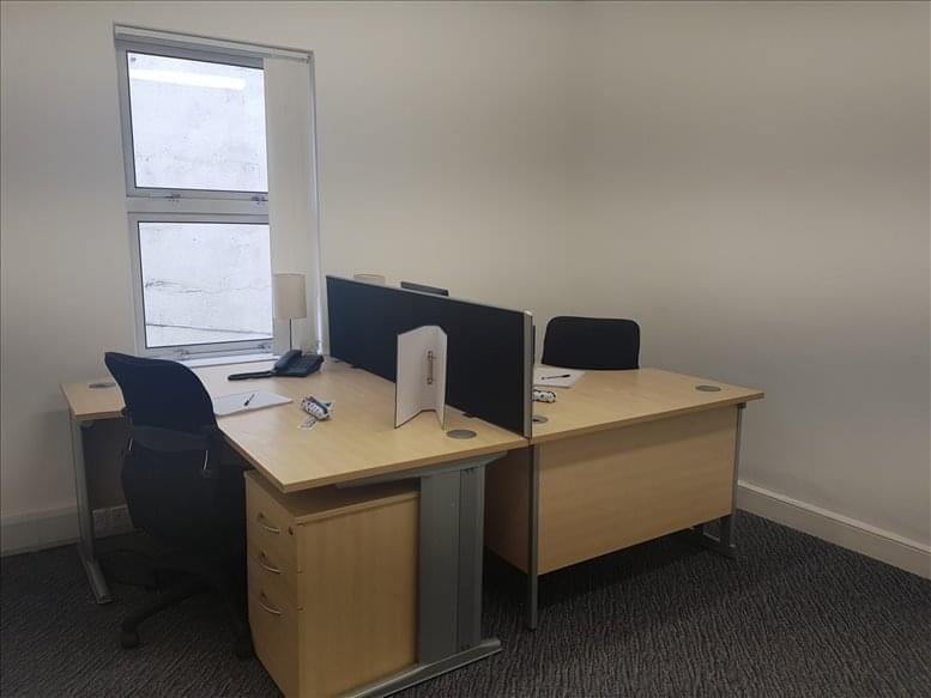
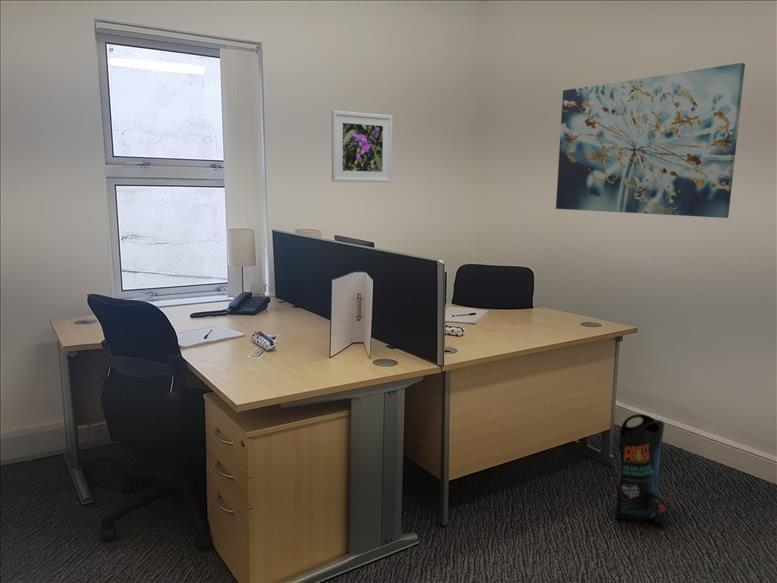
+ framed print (362, 148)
+ wall art (636, 147)
+ pouch (646, 469)
